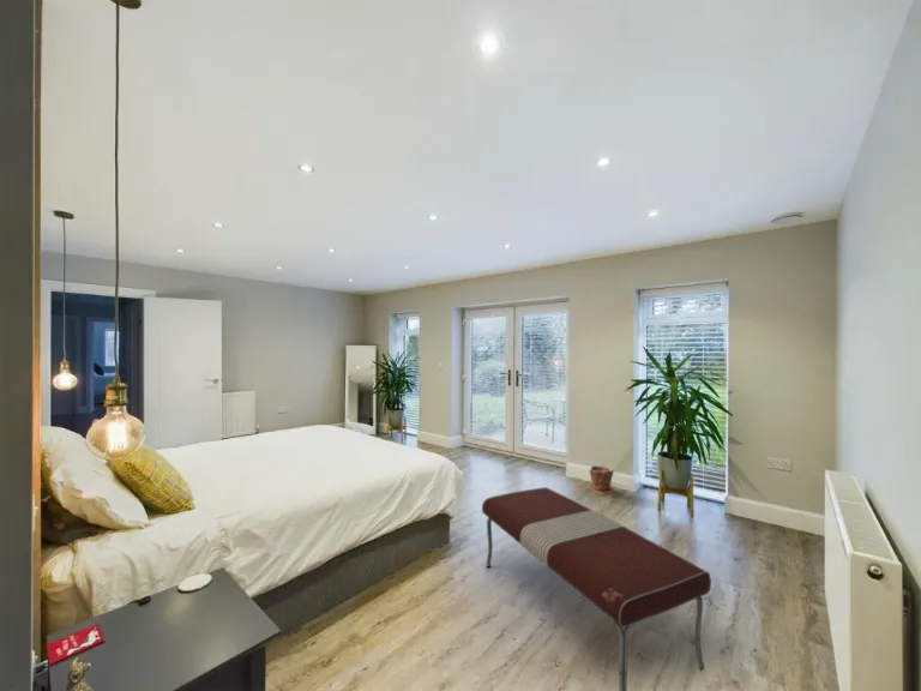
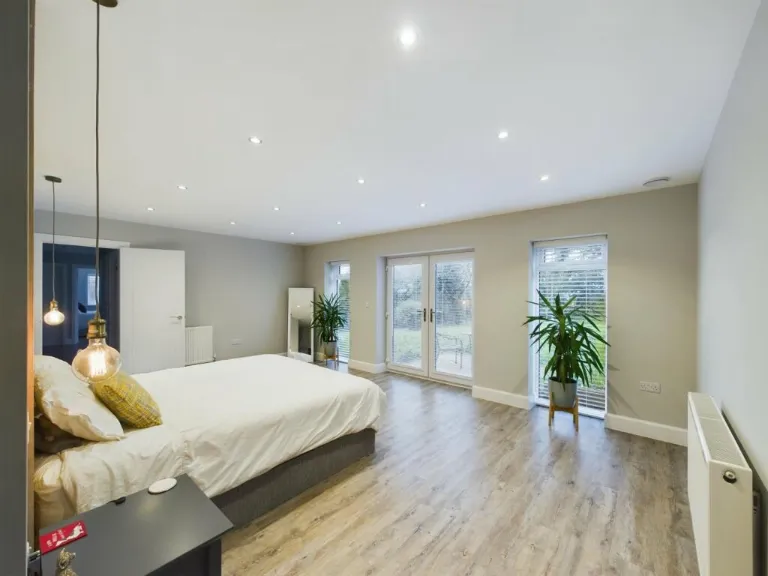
- bench (574, 566)
- plant pot (601, 477)
